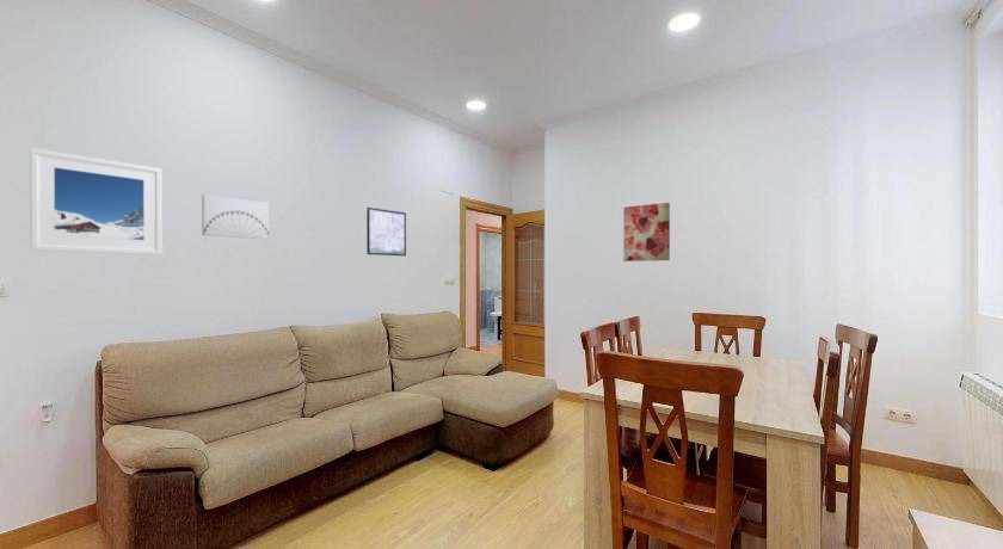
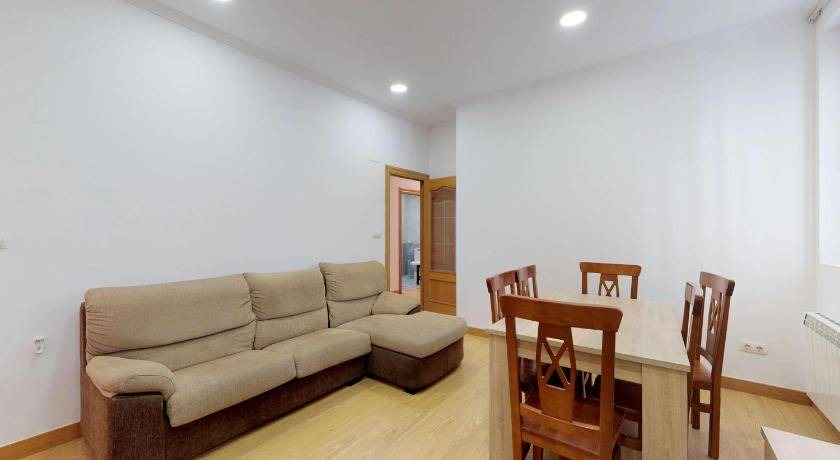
- wall art (646, 233)
- wall art (236, 217)
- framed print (387, 233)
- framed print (101, 205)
